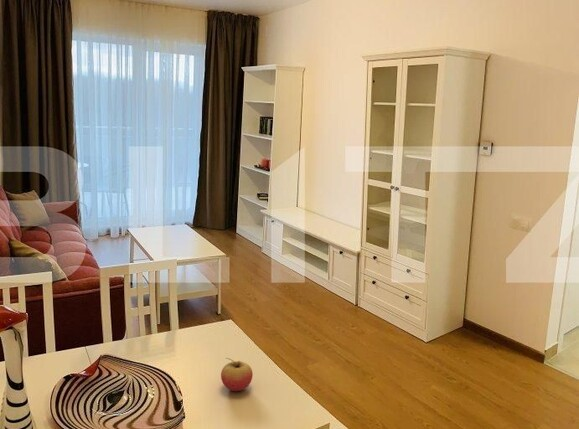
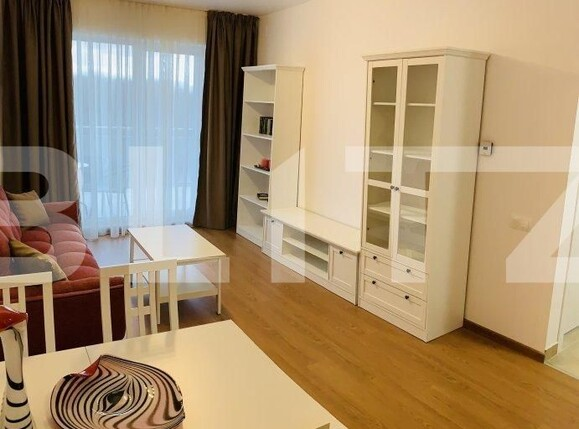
- fruit (236, 372)
